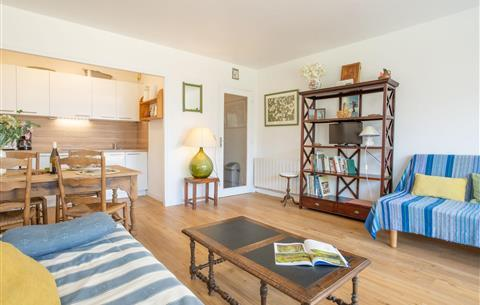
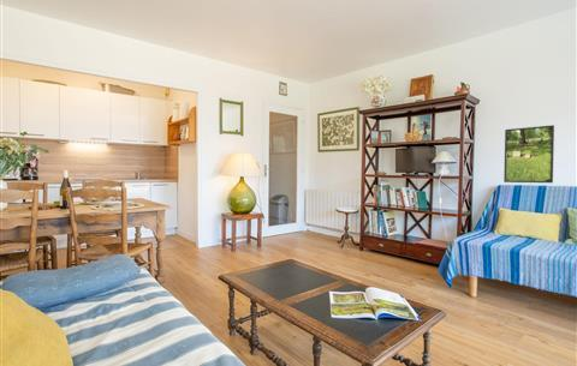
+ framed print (528, 155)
